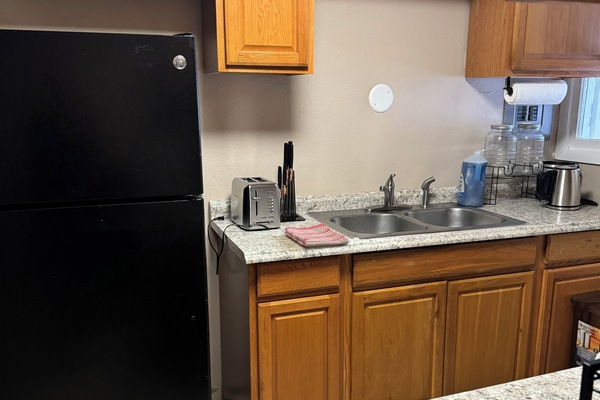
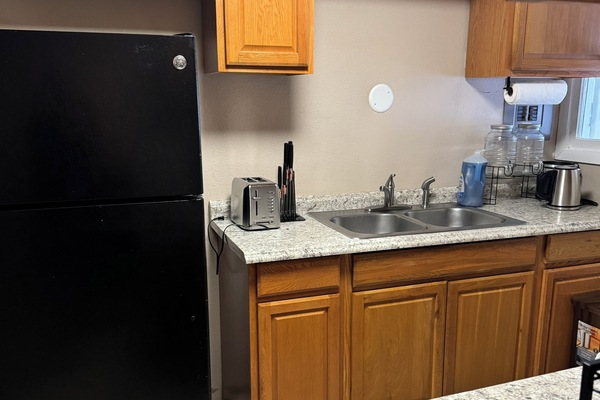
- dish towel (315, 234)
